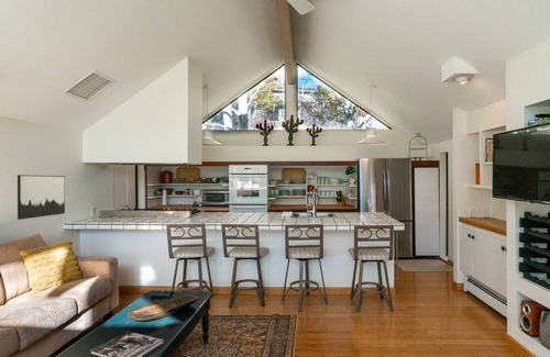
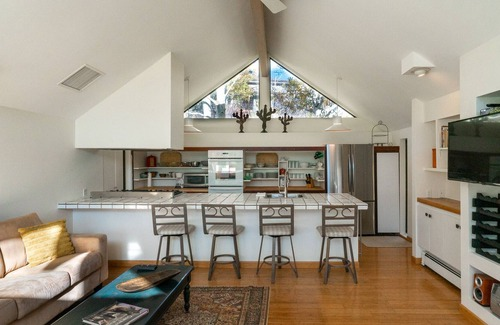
- wall art (43, 196)
